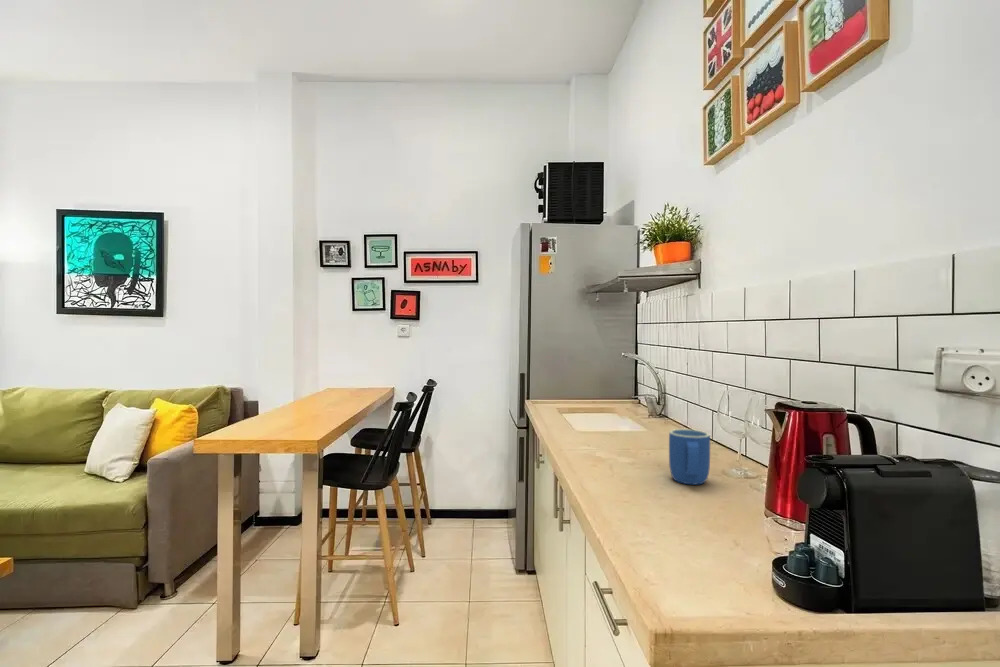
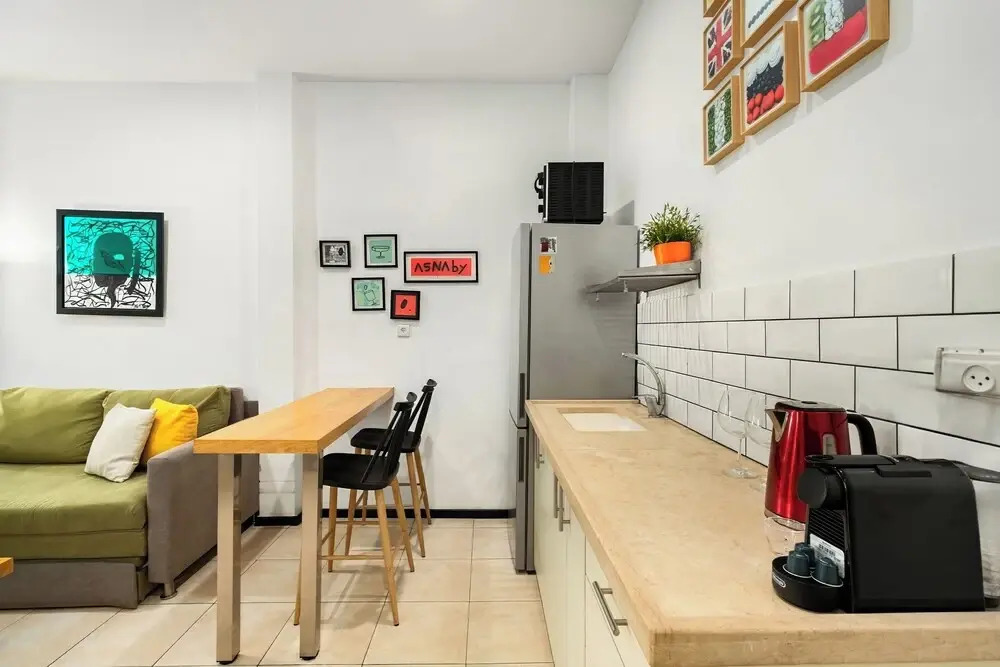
- mug (689, 457)
